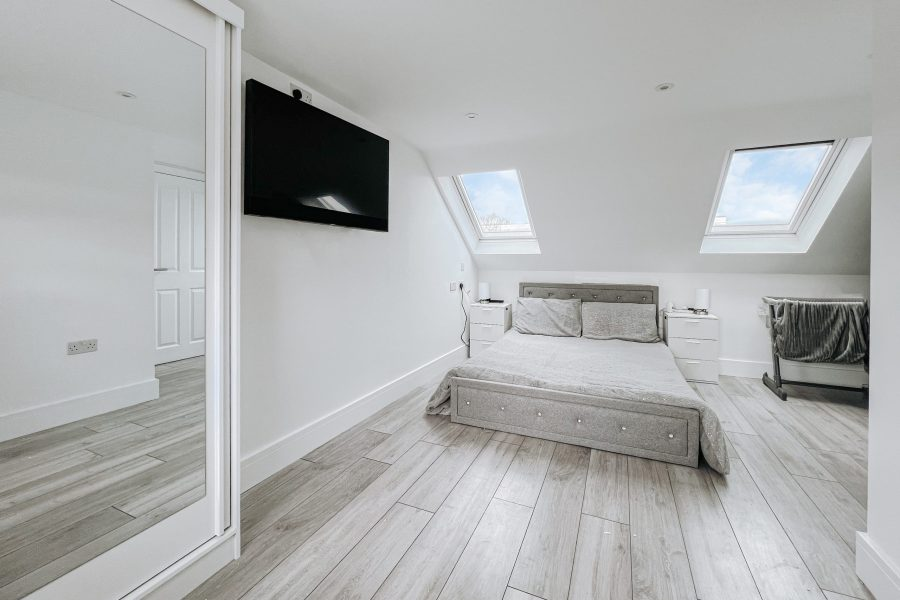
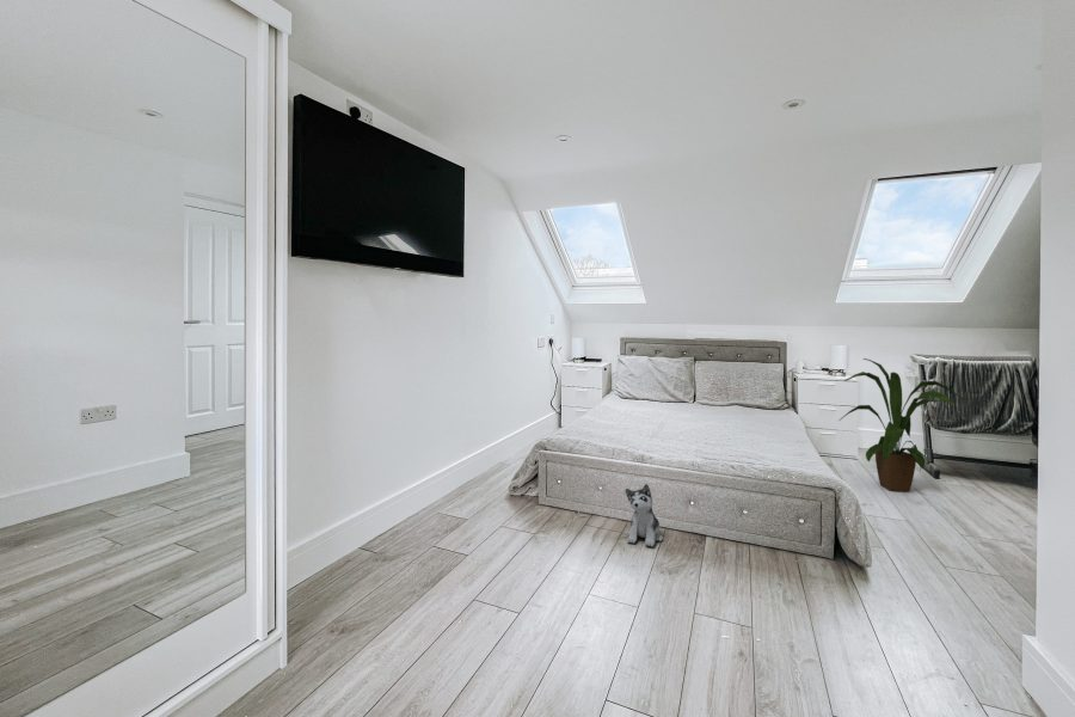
+ house plant (901, 425)
+ plush toy (644, 509)
